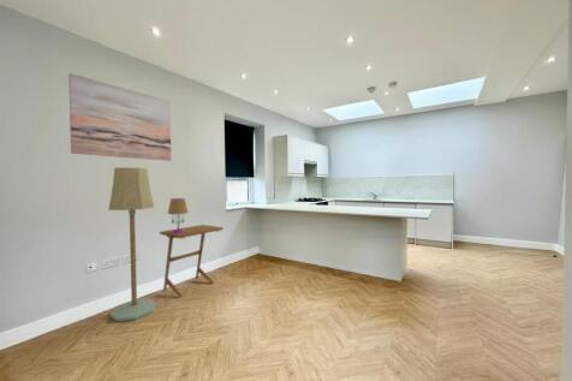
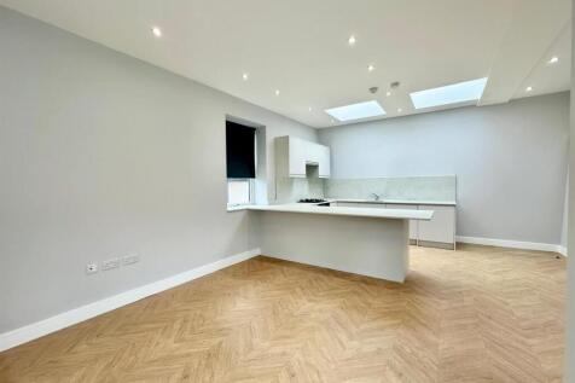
- side table (191, 255)
- table lamp (178, 215)
- wall art (127, 123)
- floor lamp (132, 239)
